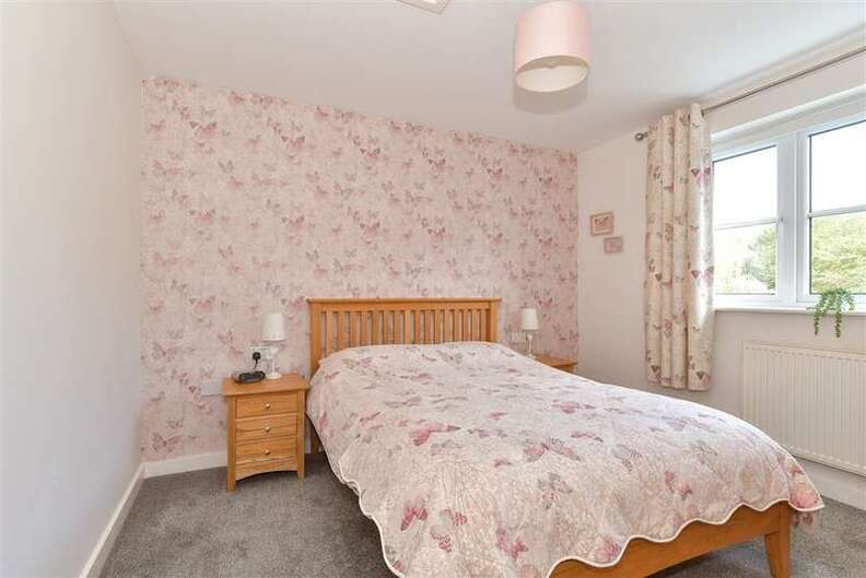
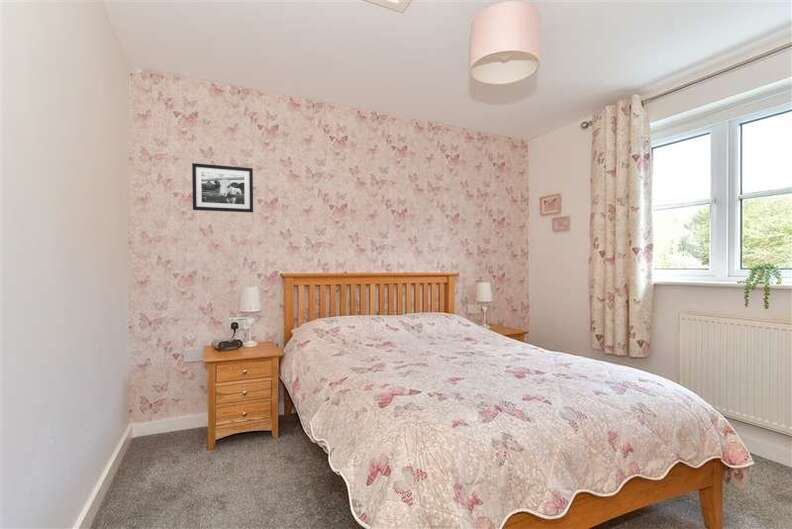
+ picture frame (223, 188)
